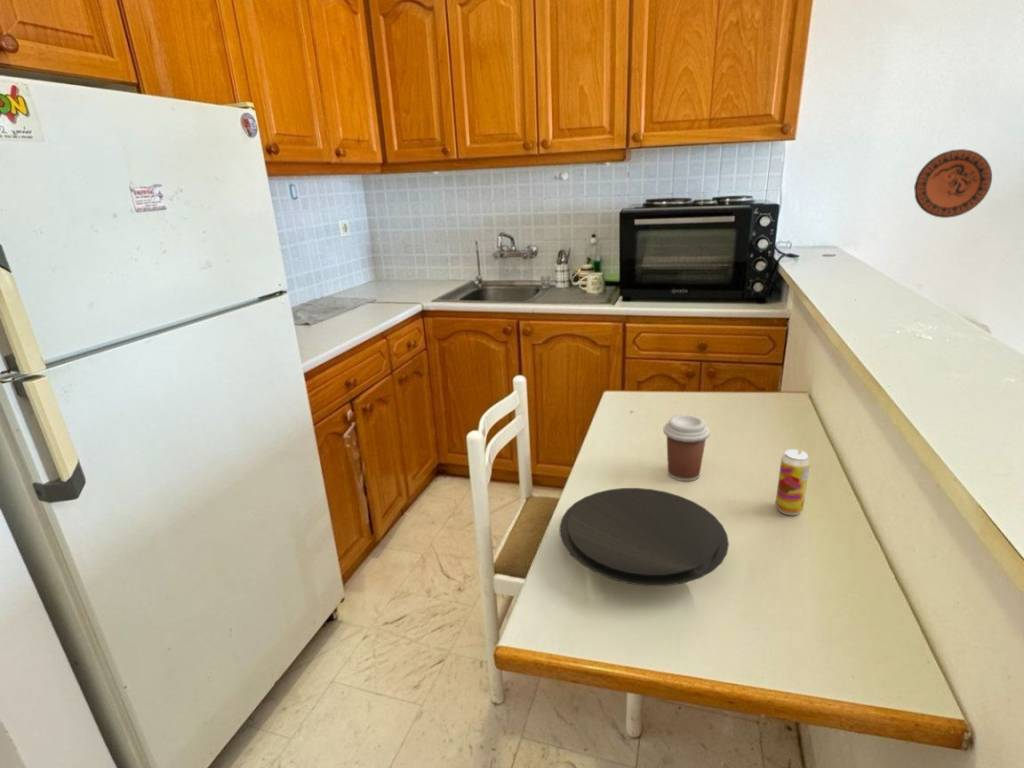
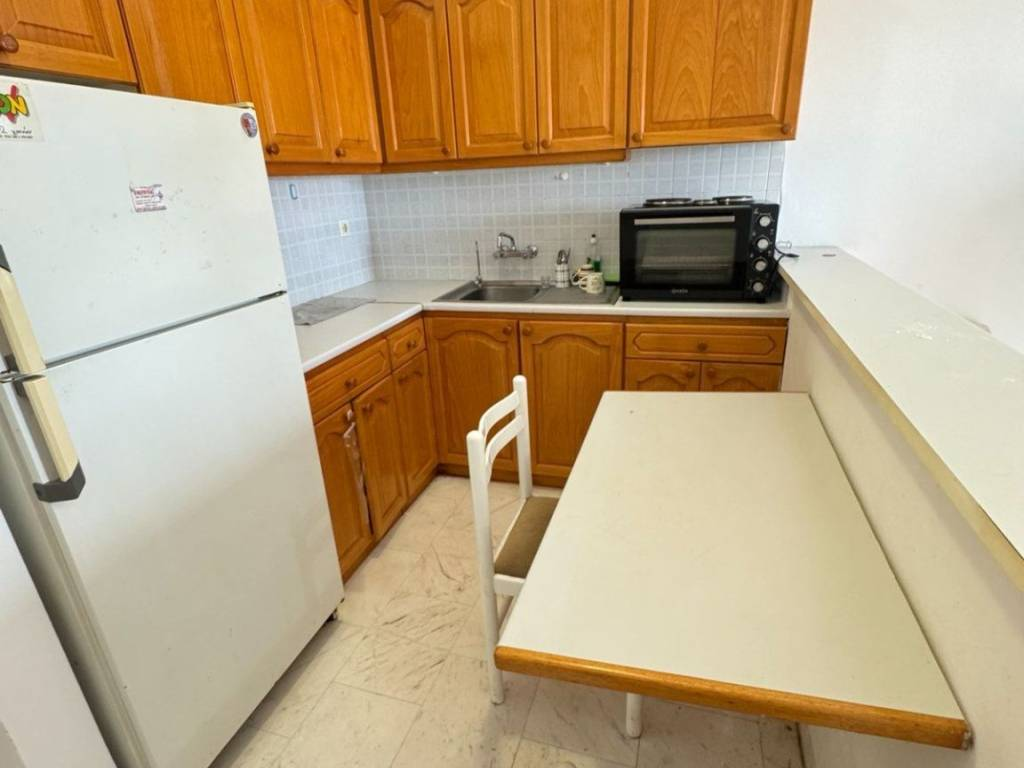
- beverage can (792, 481)
- plate (640, 539)
- decorative plate (951, 184)
- coffee cup (685, 447)
